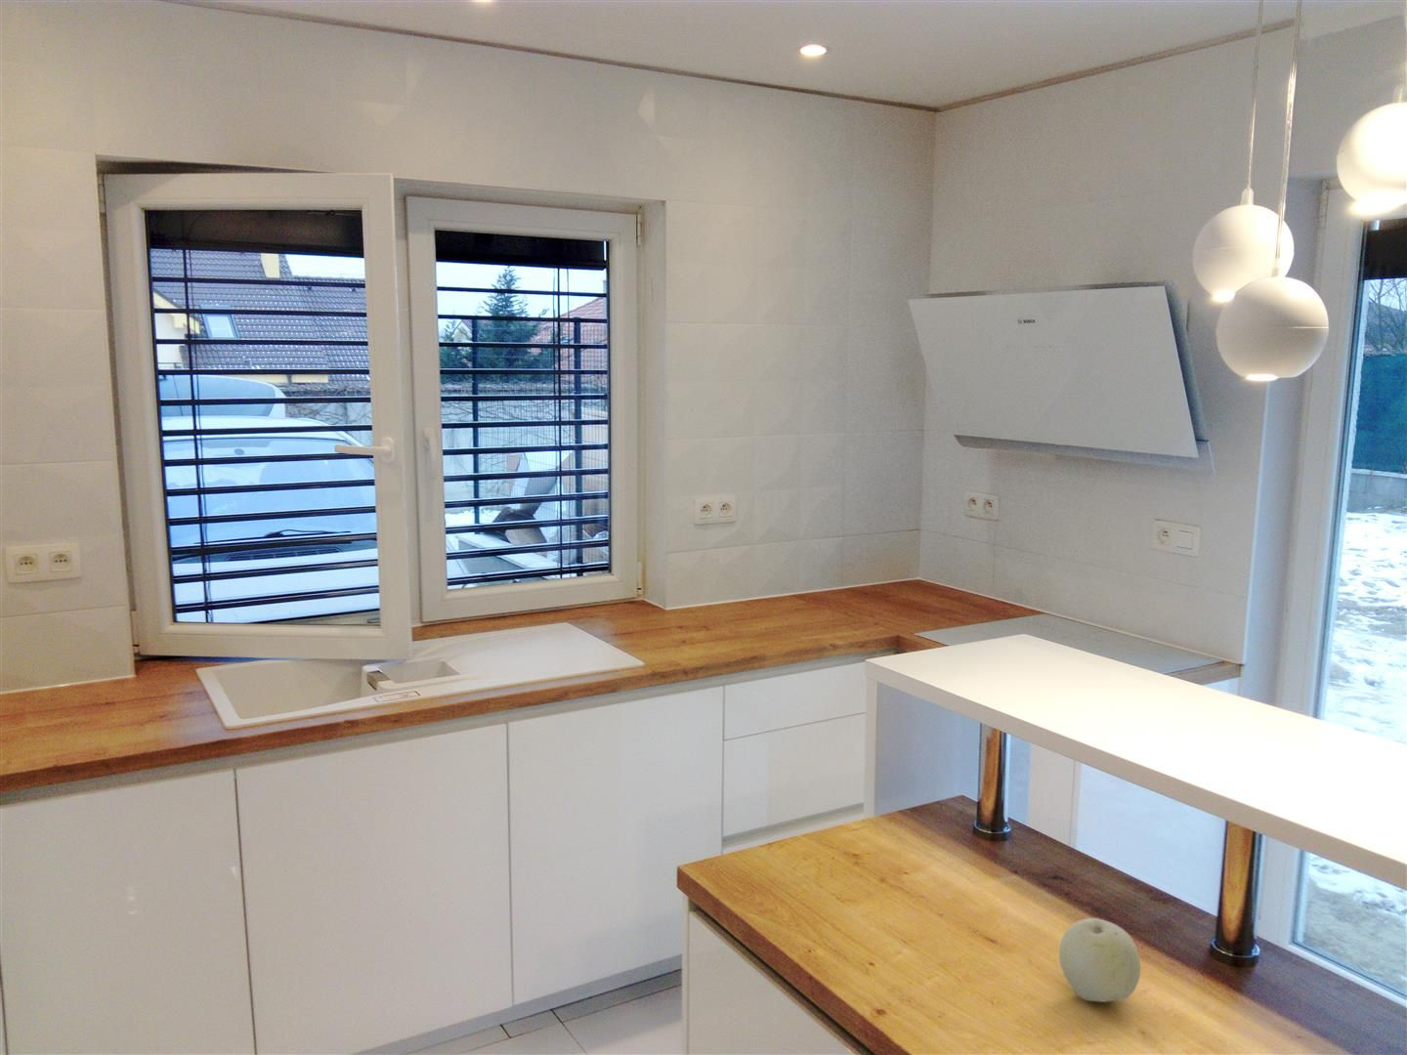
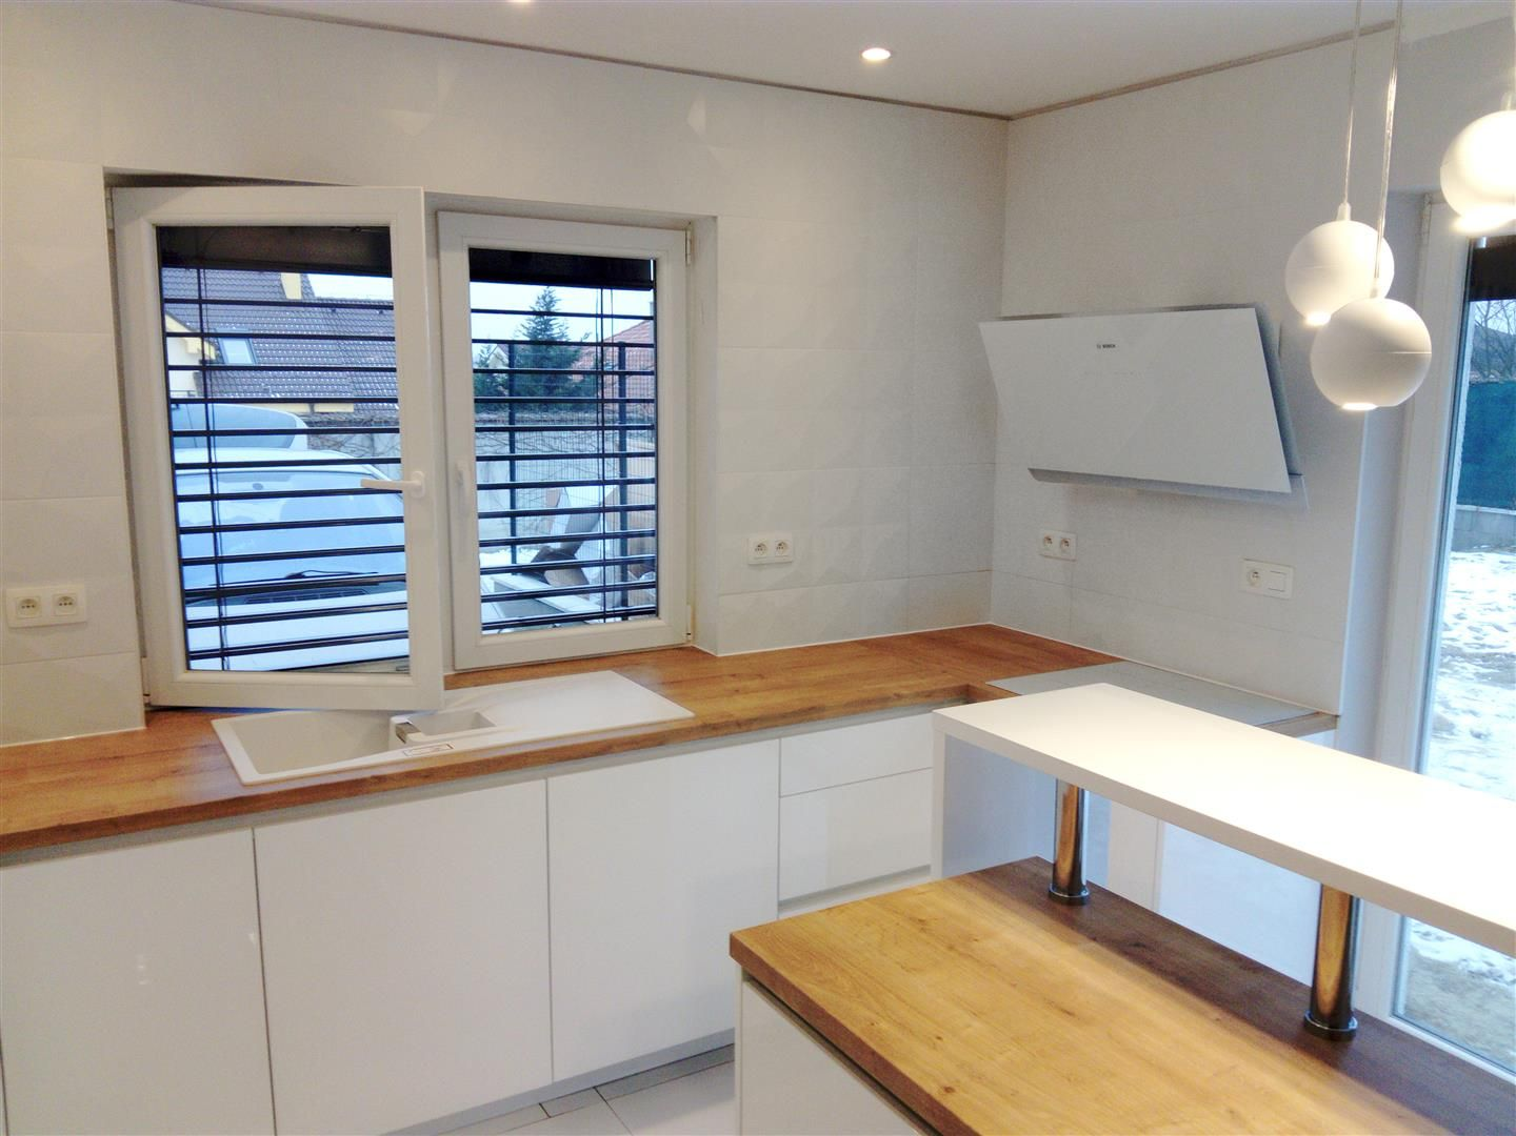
- fruit (1098, 961)
